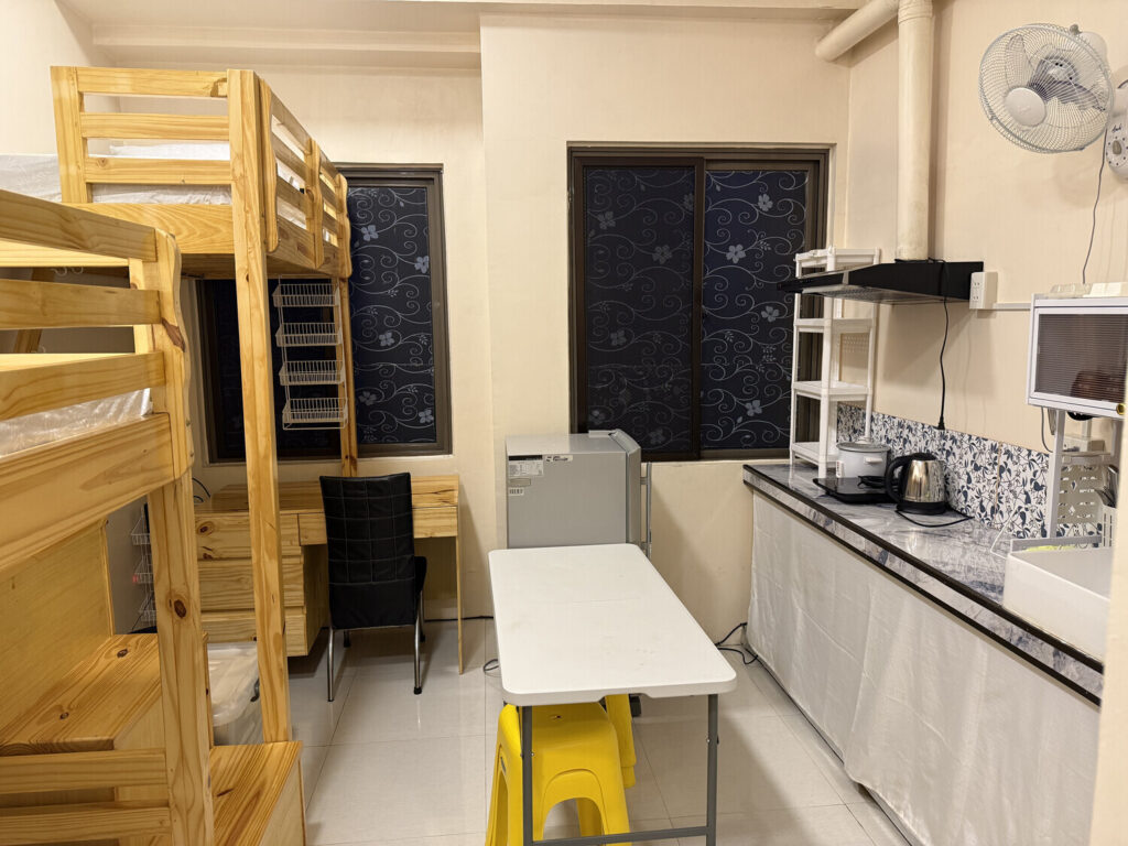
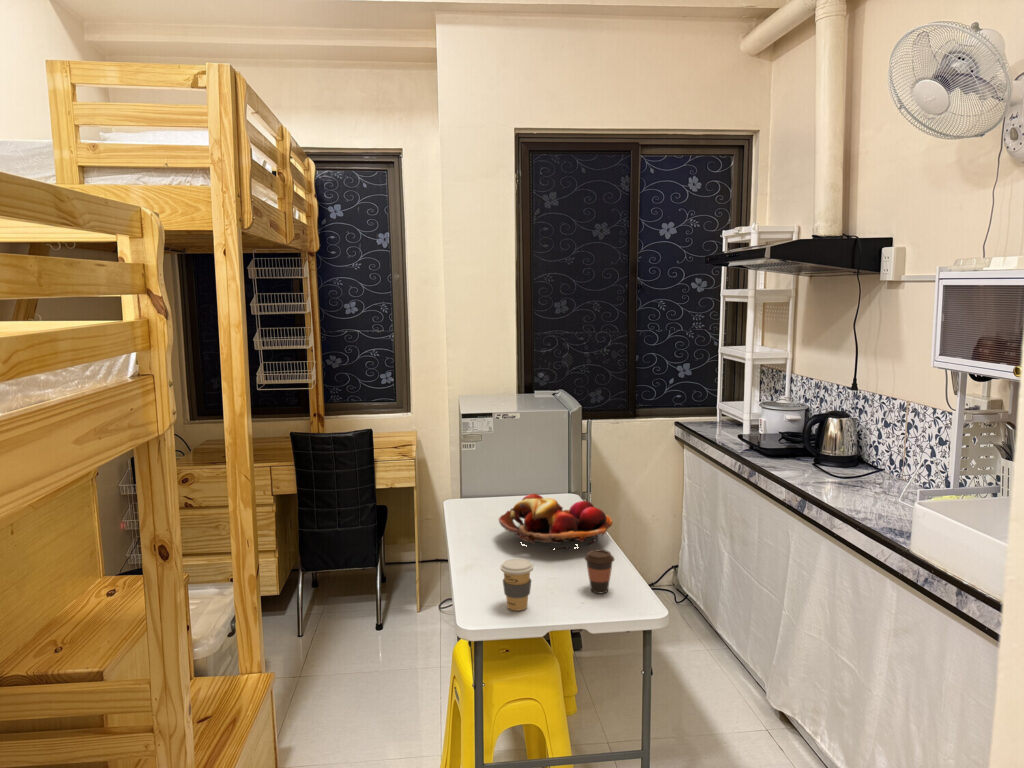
+ coffee cup (599, 571)
+ coffee cup (517, 585)
+ fruit basket (554, 518)
